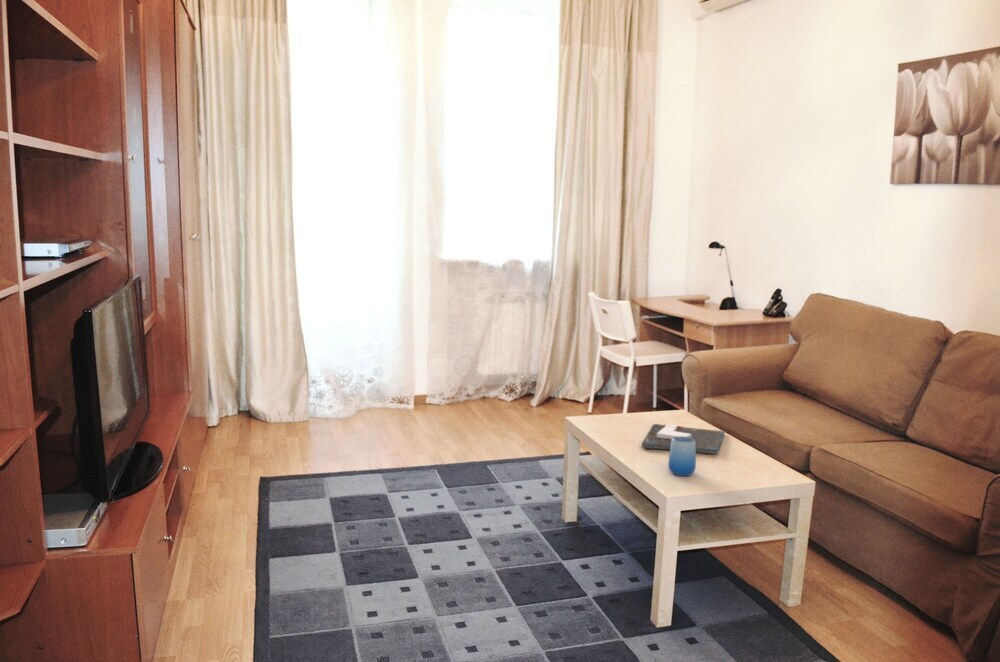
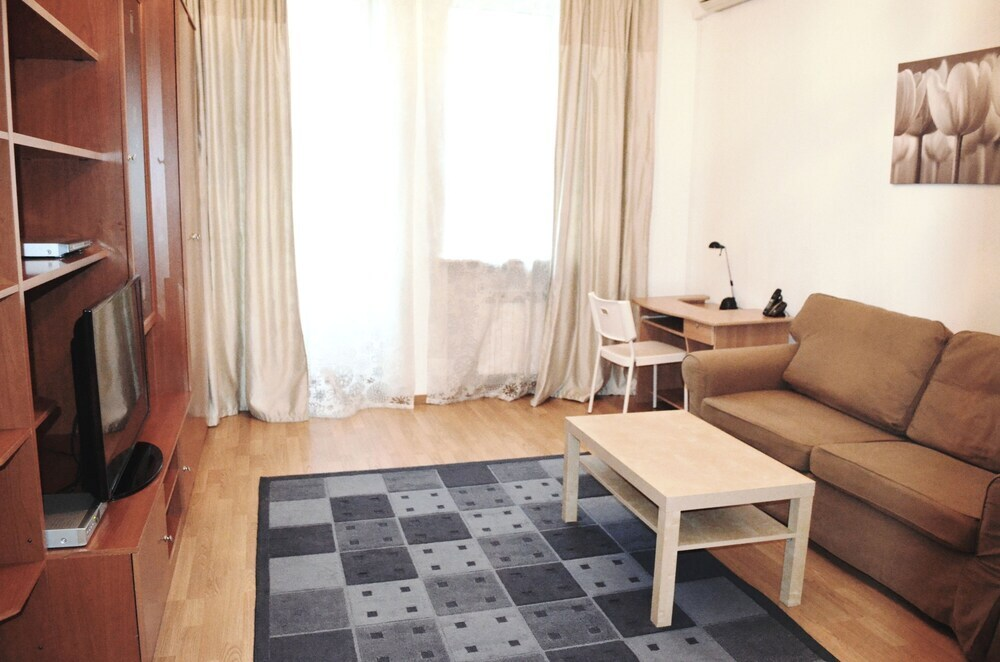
- cup (682, 456)
- board game (682, 435)
